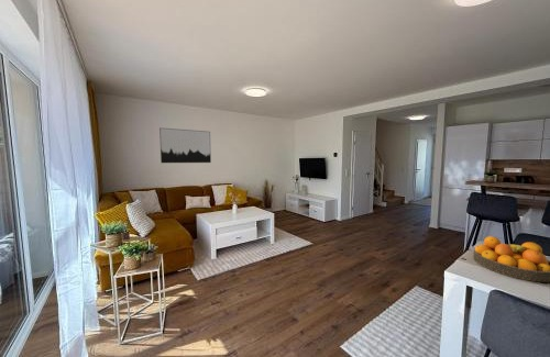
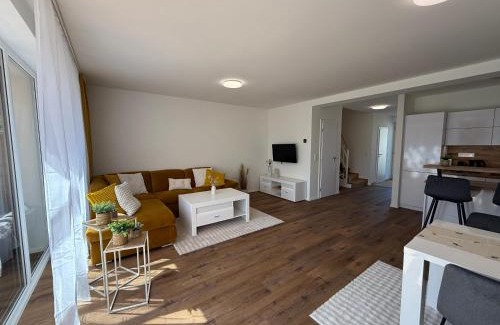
- wall art (186, 146)
- fruit bowl (513, 254)
